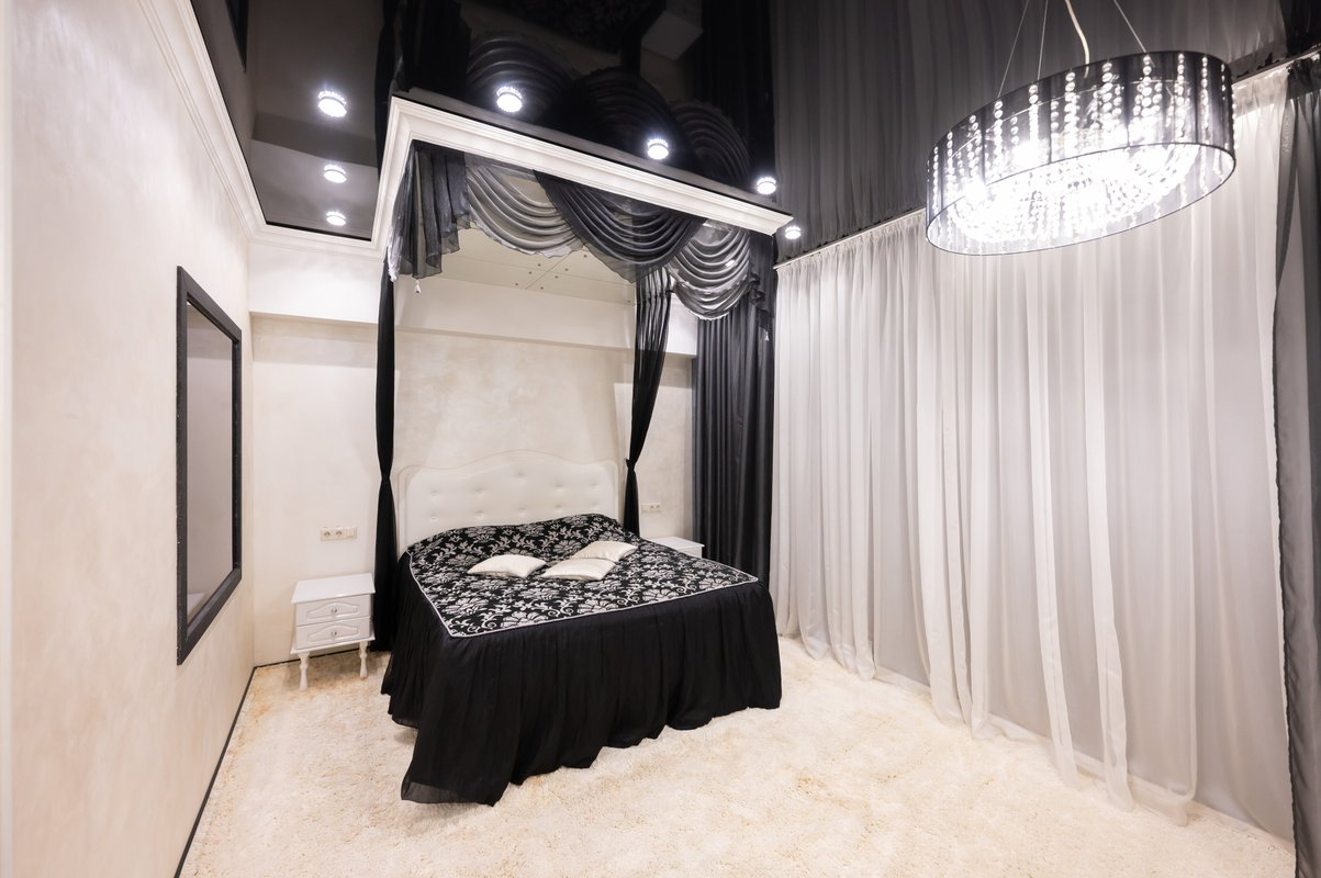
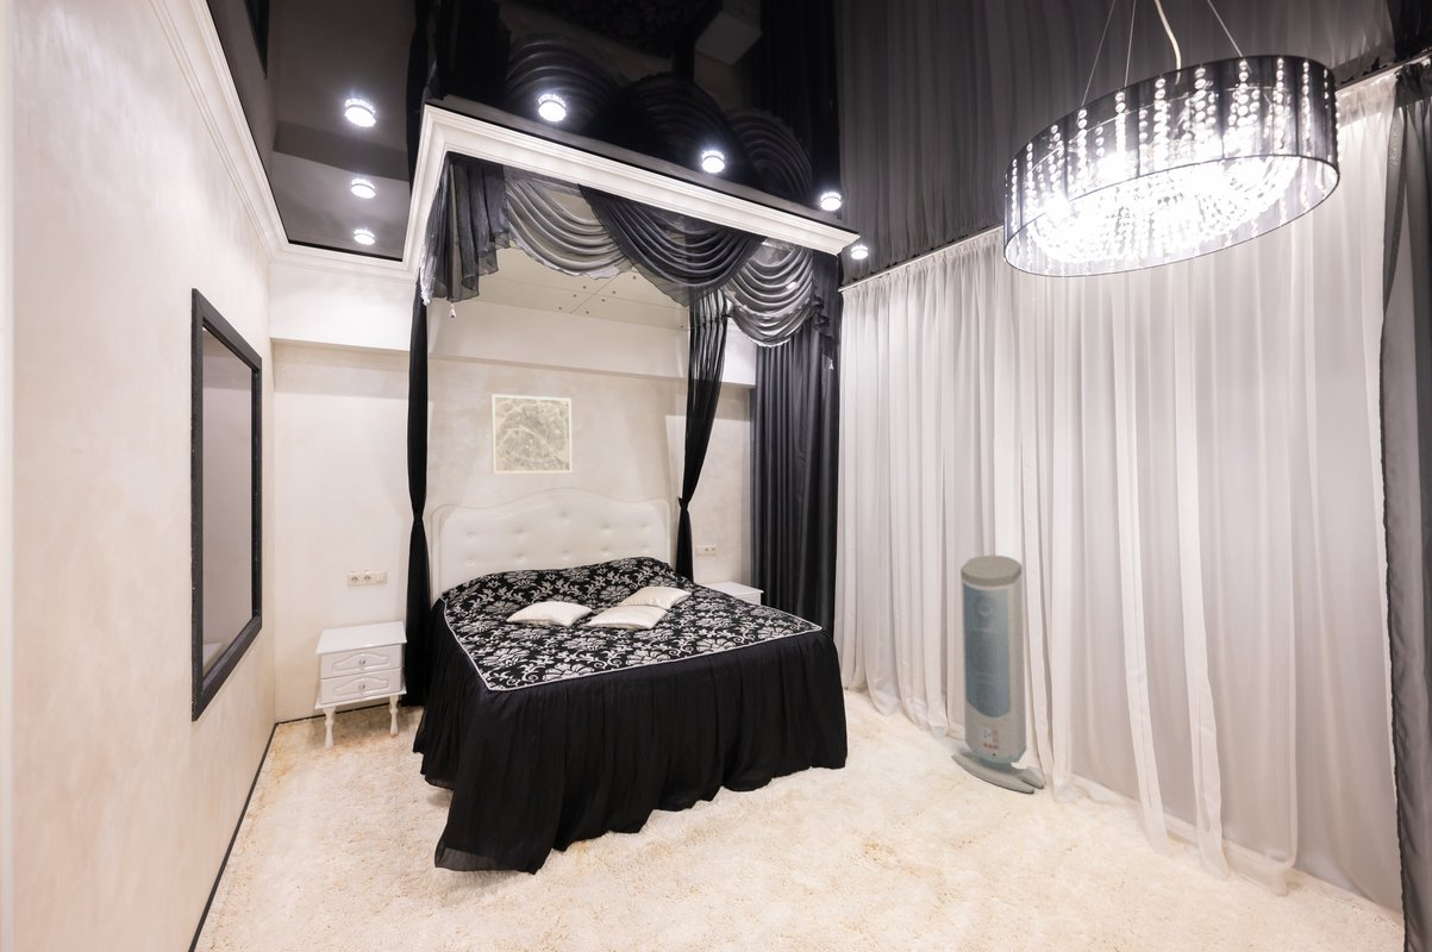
+ air purifier (993, 663)
+ wall art (532, 434)
